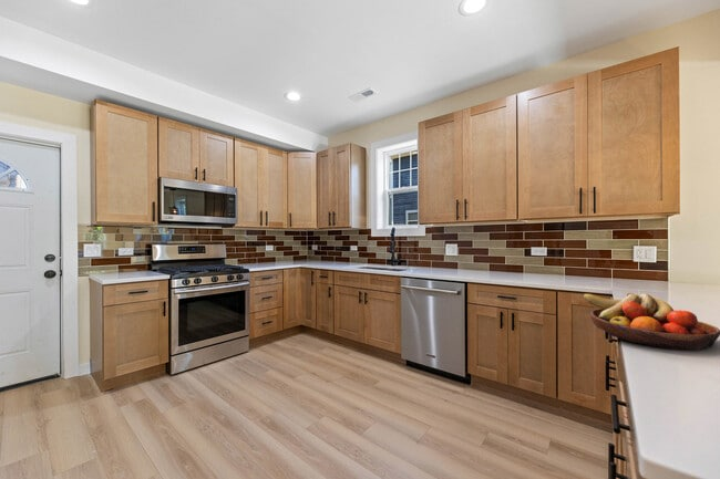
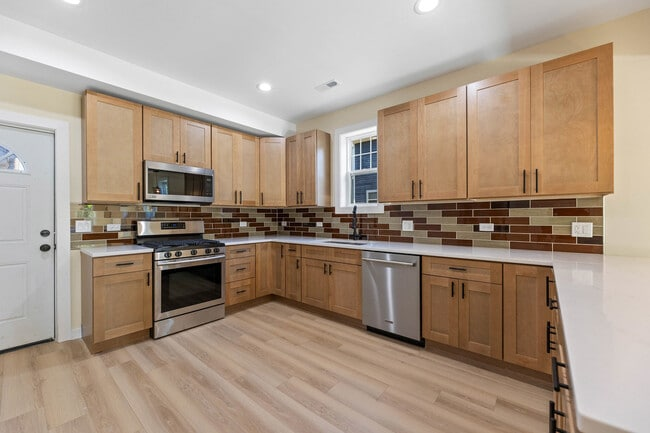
- fruit bowl (647, 315)
